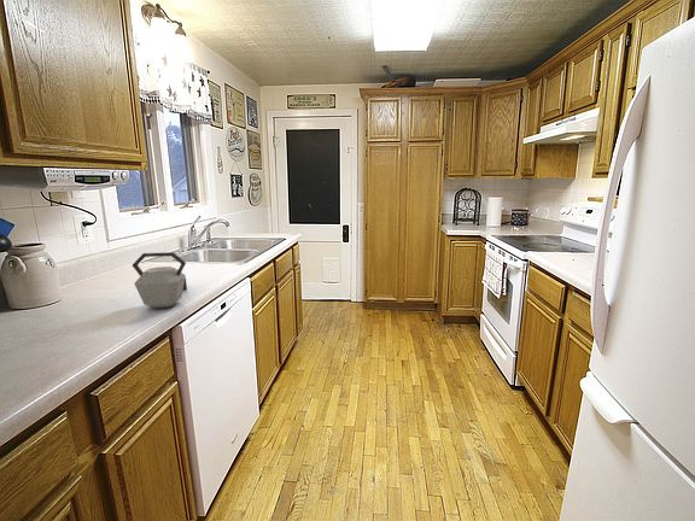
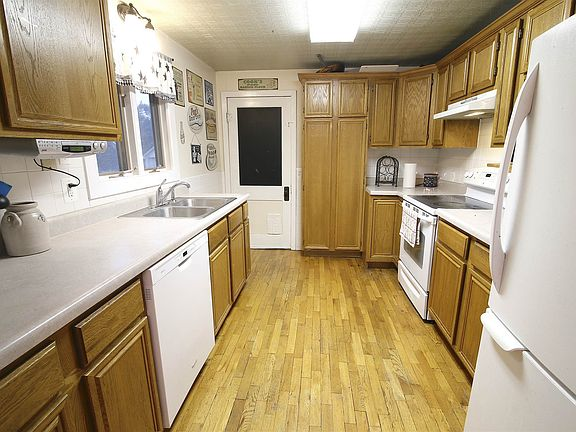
- kettle (168, 274)
